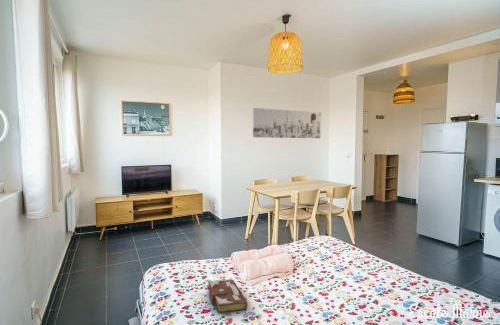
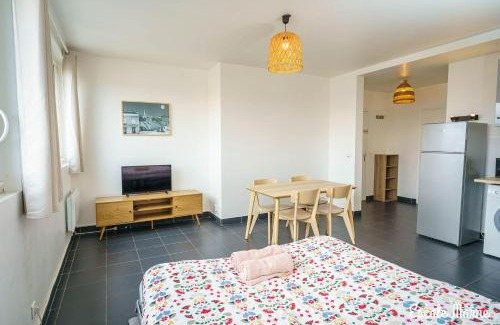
- book (225, 294)
- wall art (289, 124)
